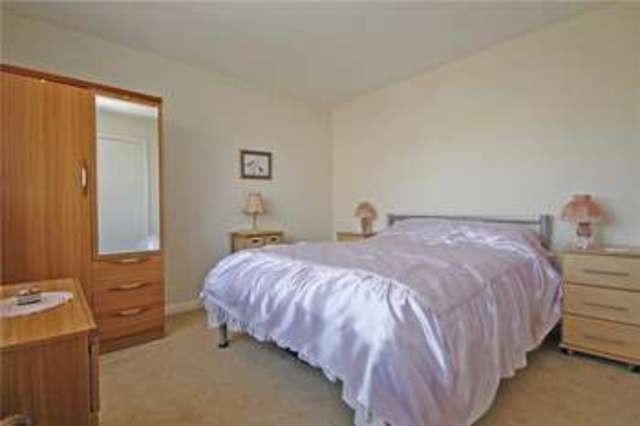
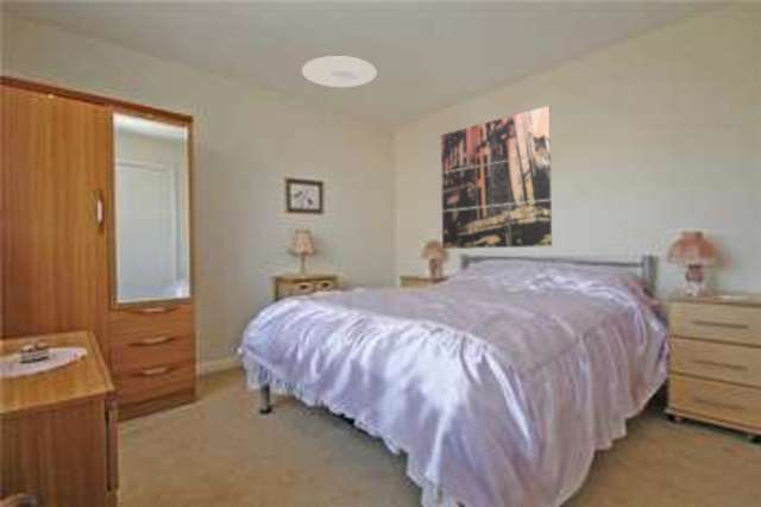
+ ceiling light (339, 69)
+ wall art (490, 184)
